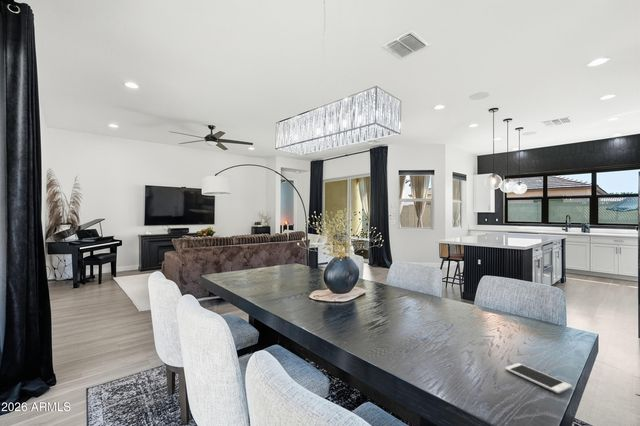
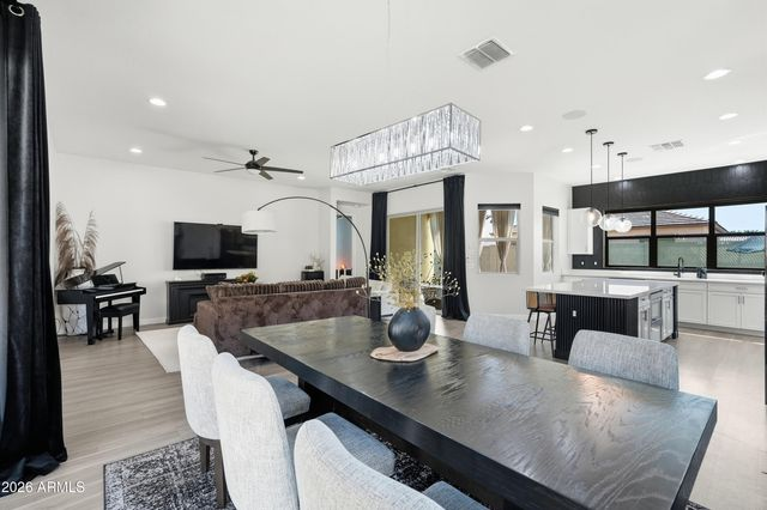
- cell phone (536, 376)
